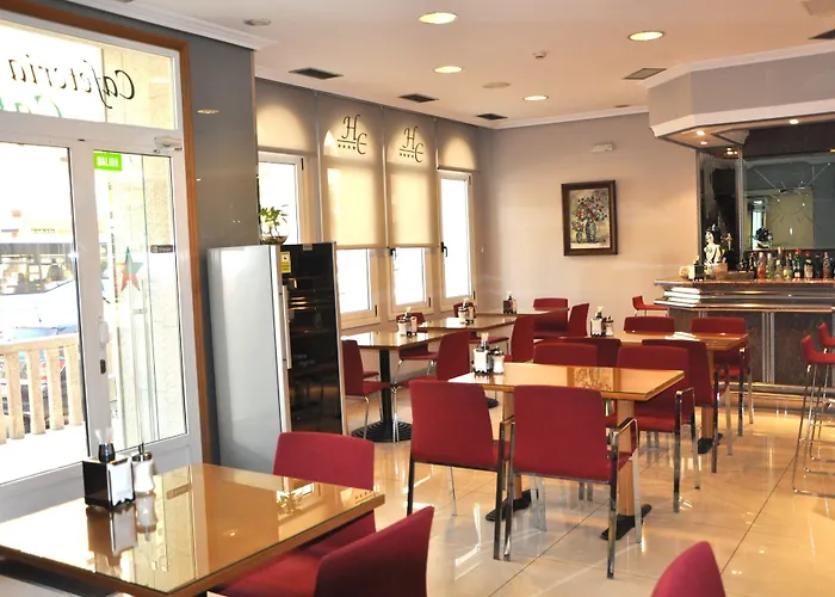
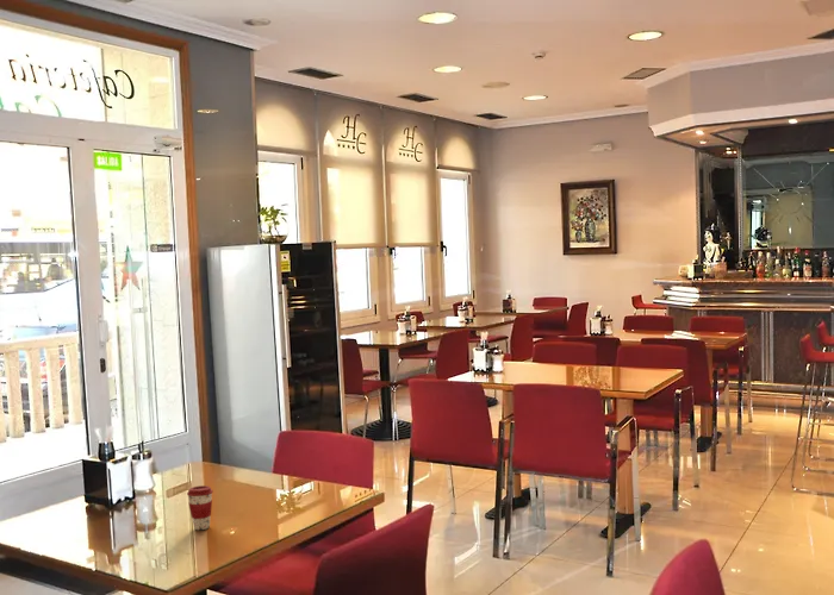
+ coffee cup (200, 507)
